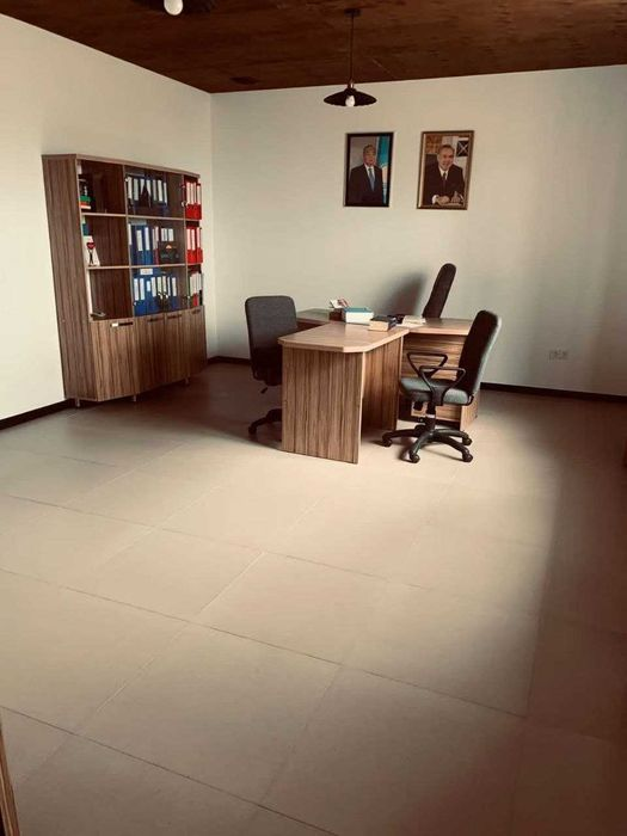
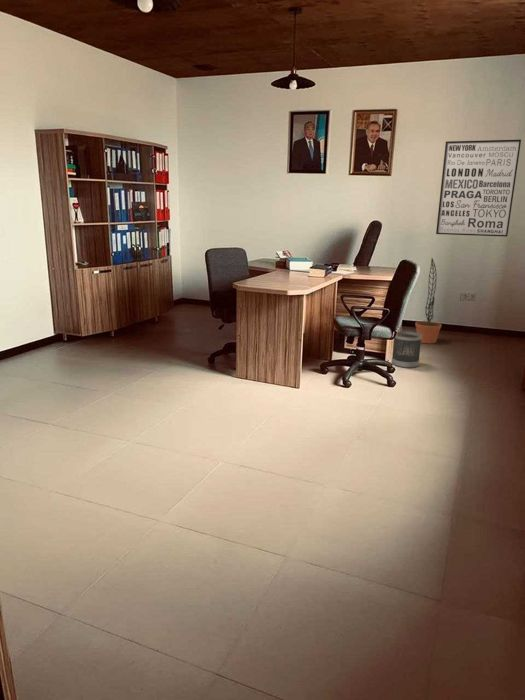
+ decorative plant (430, 300)
+ wastebasket (406, 349)
+ wall art (476, 189)
